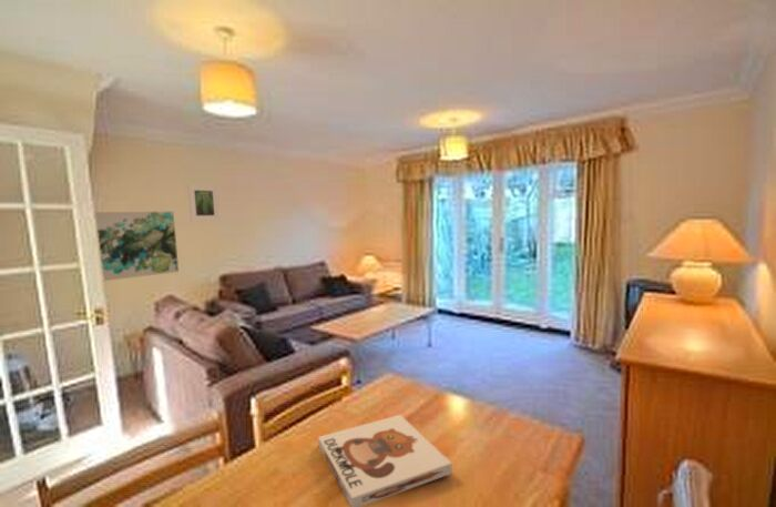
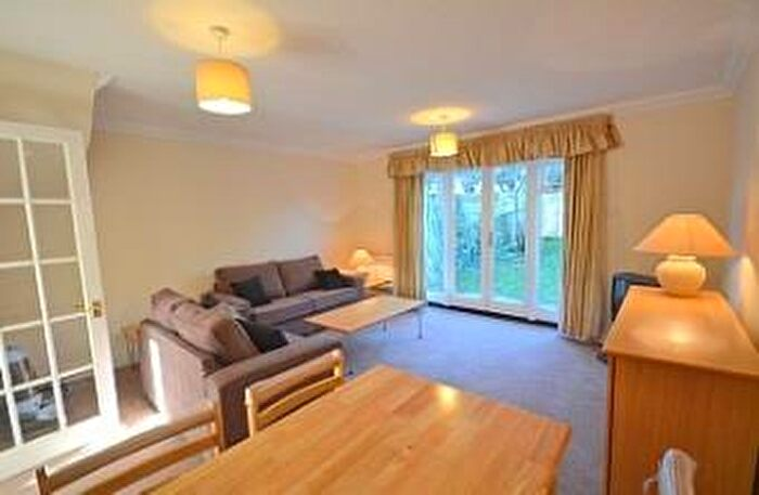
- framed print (204, 203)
- board game (380, 453)
- wall art (135, 244)
